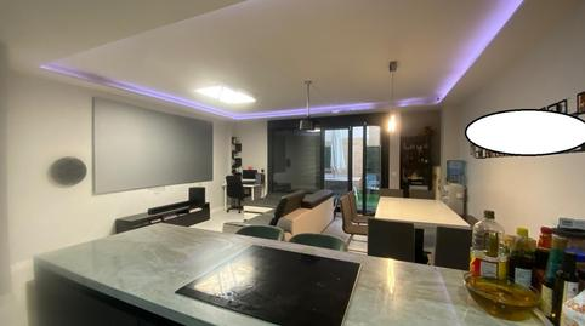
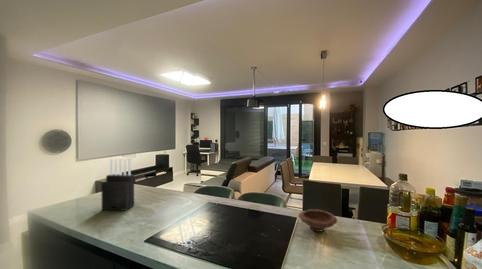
+ knife block (117, 184)
+ bowl (317, 221)
